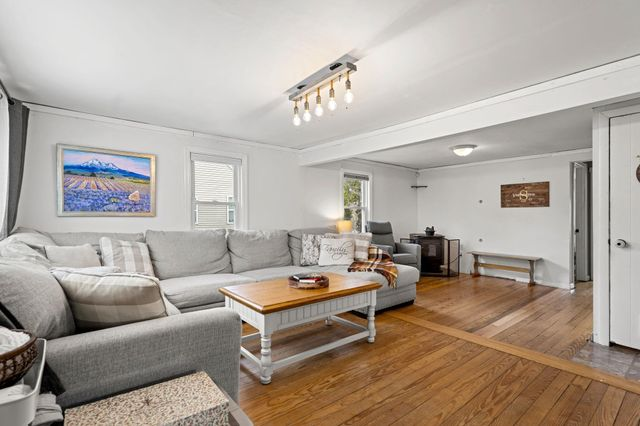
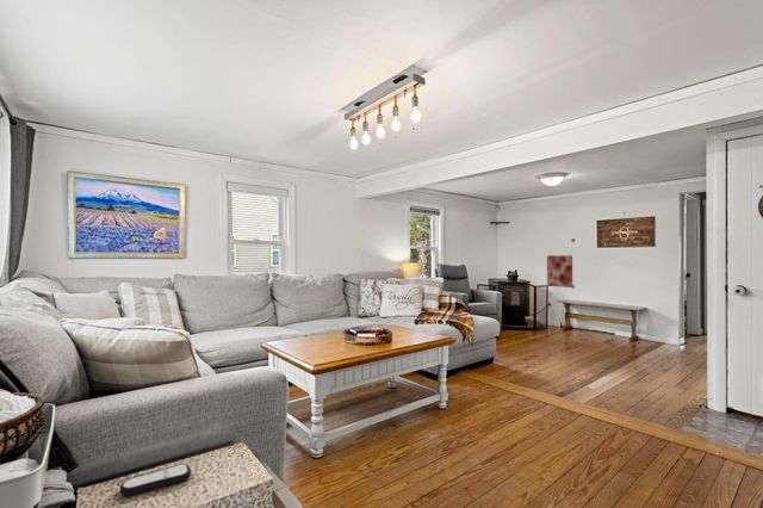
+ remote control (156, 478)
+ wall art (559, 271)
